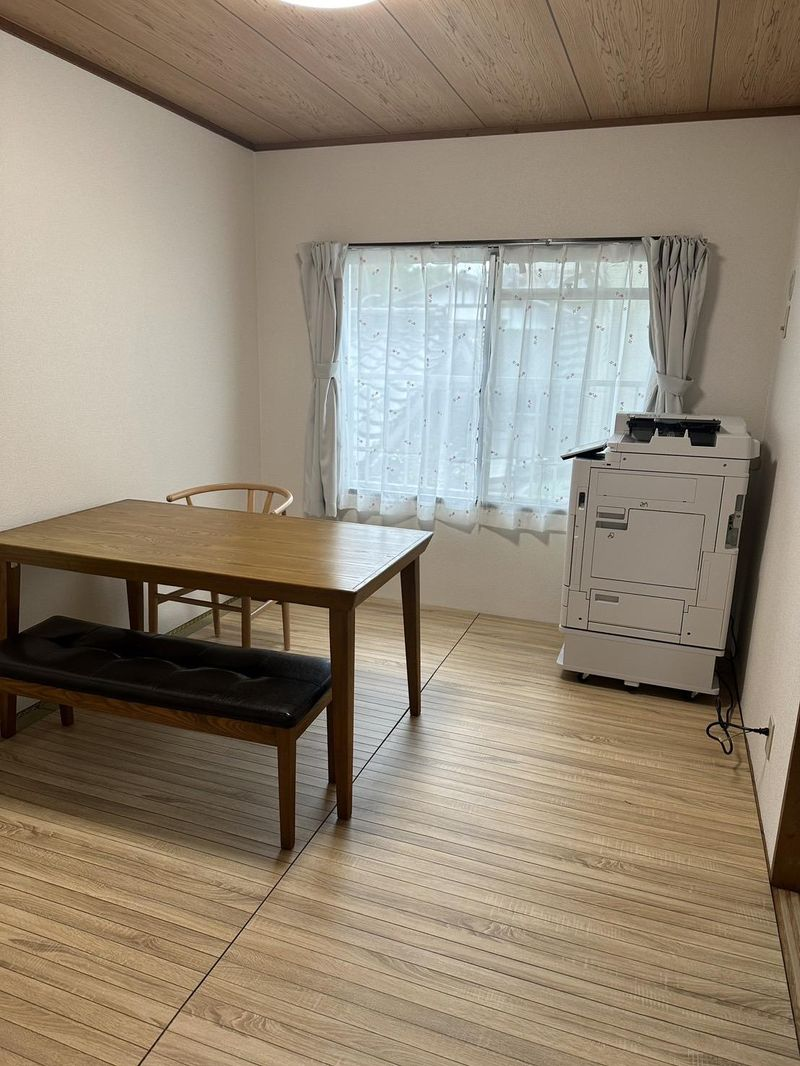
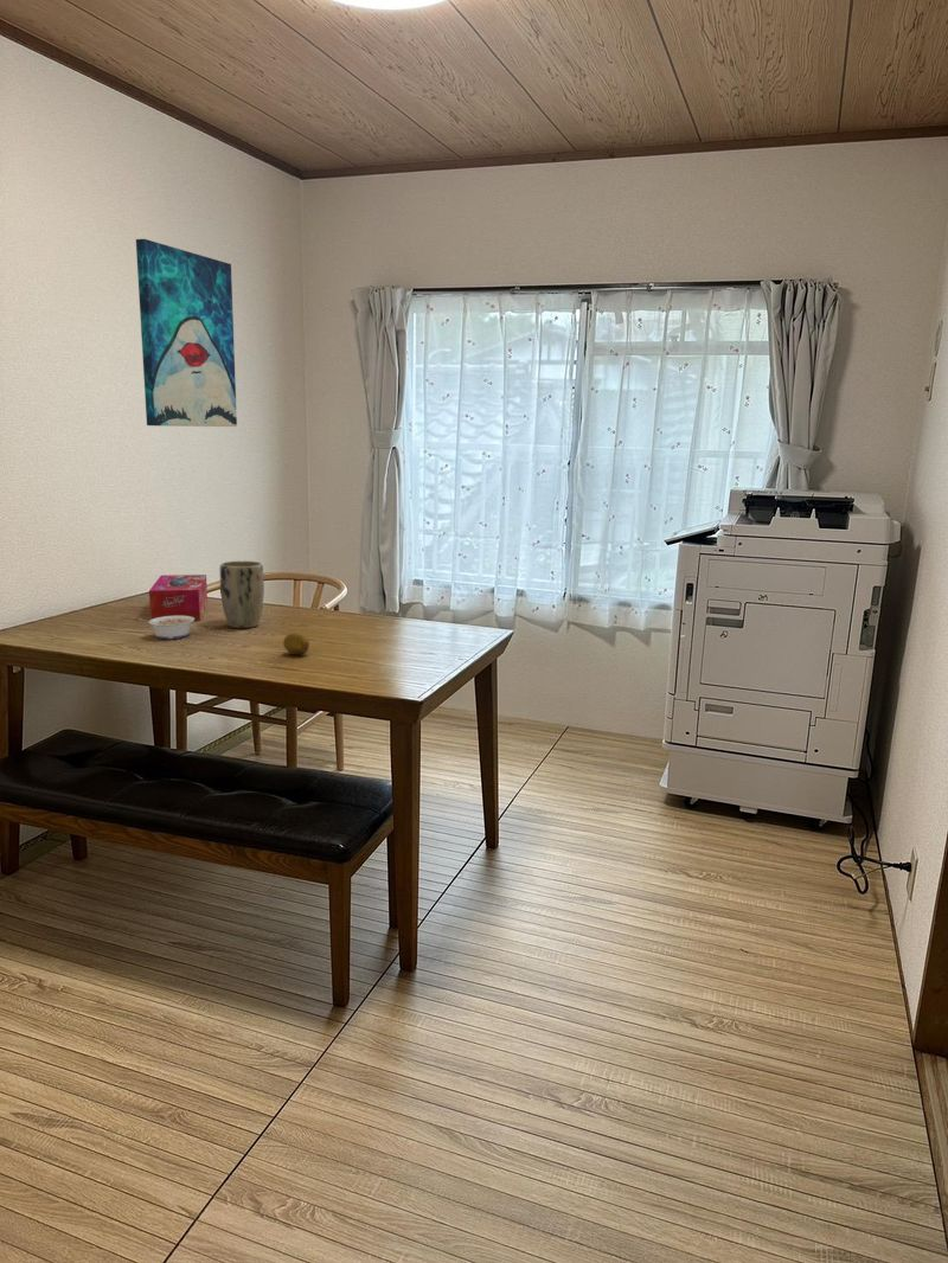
+ wall art (191, 340)
+ tissue box (179, 596)
+ fruit (296, 643)
+ plant pot (242, 594)
+ legume (171, 626)
